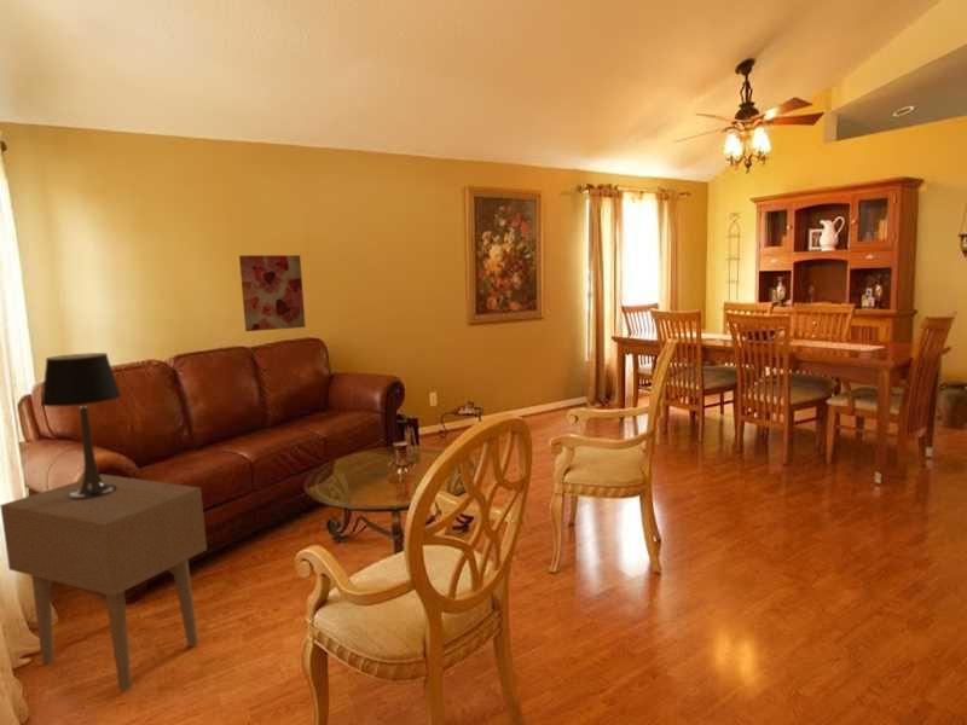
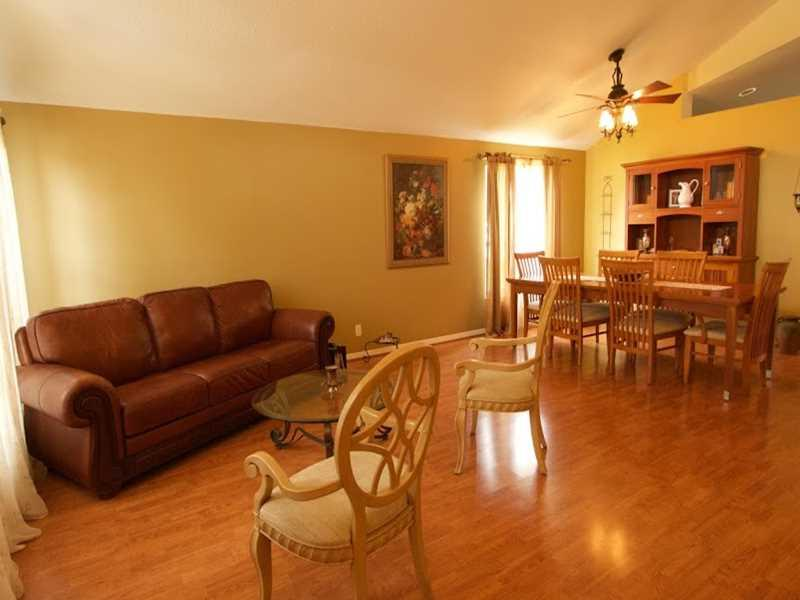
- wall art (273, 292)
- side table (115, 574)
- table lamp (85, 424)
